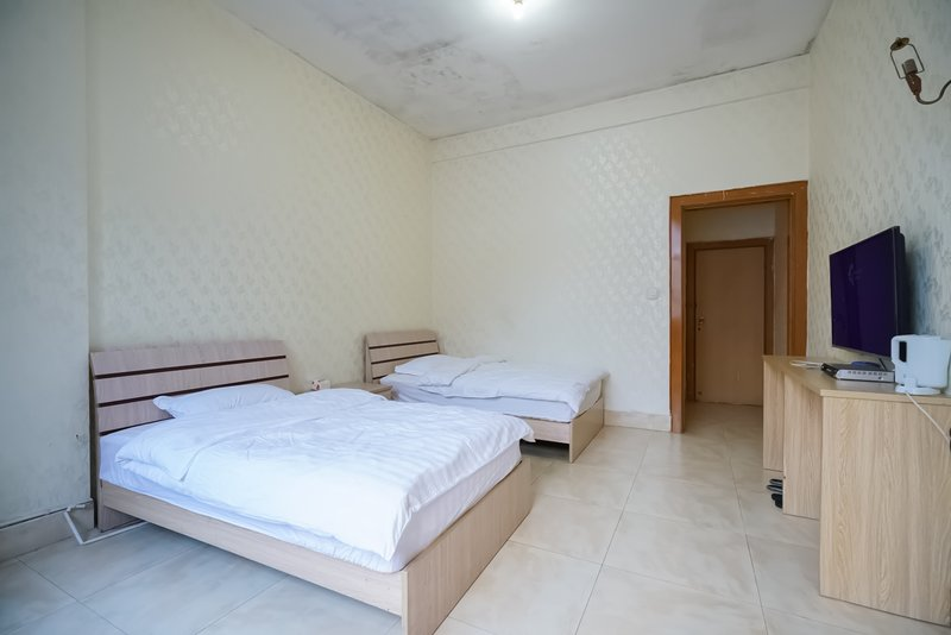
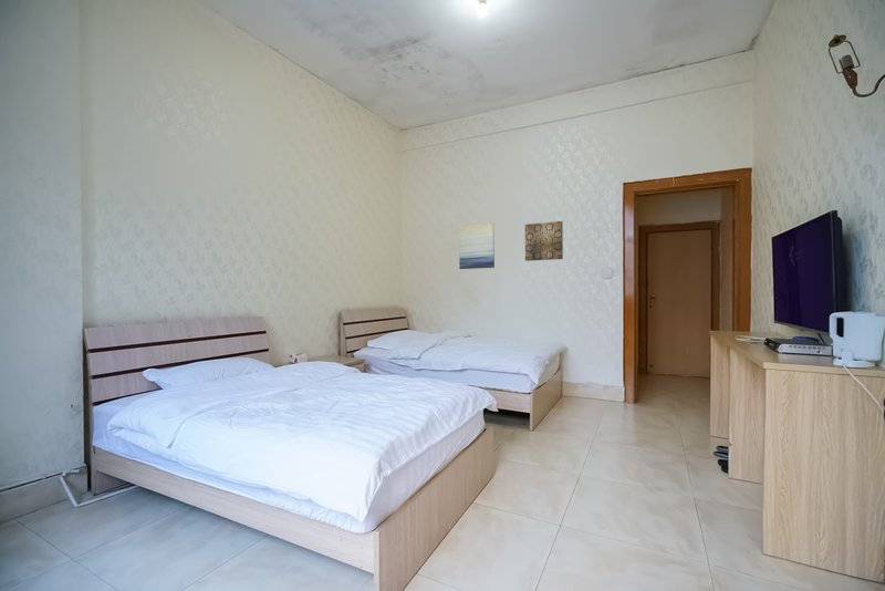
+ wall art (543, 241)
+ wall art (476, 247)
